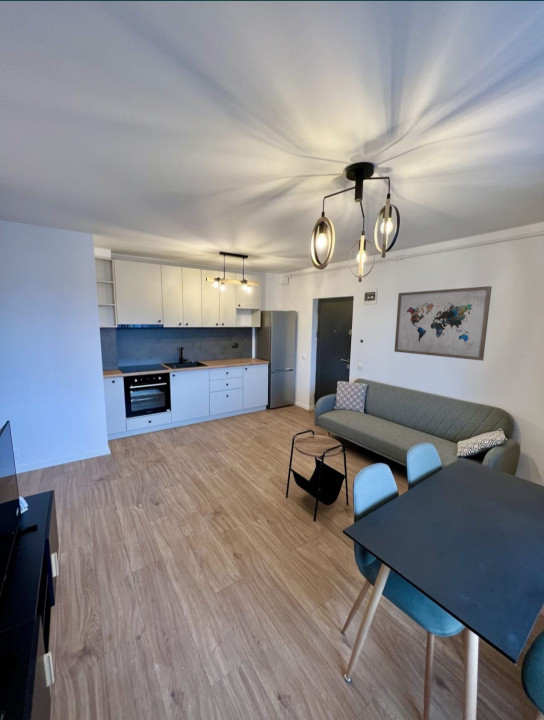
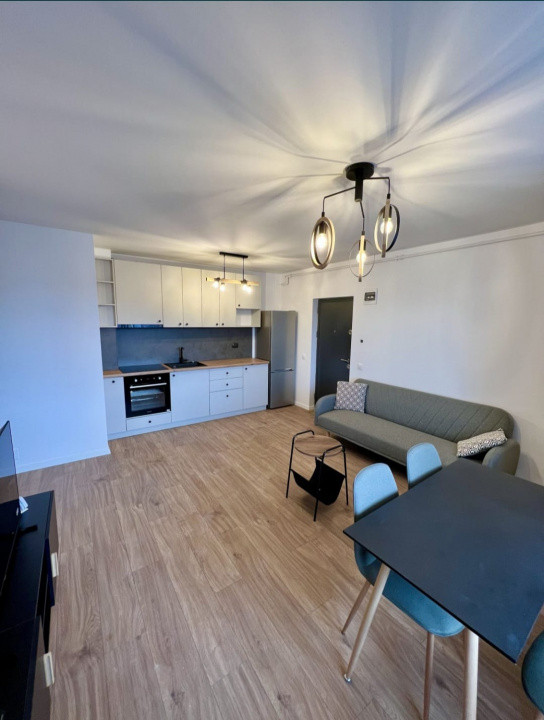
- wall art (436, 323)
